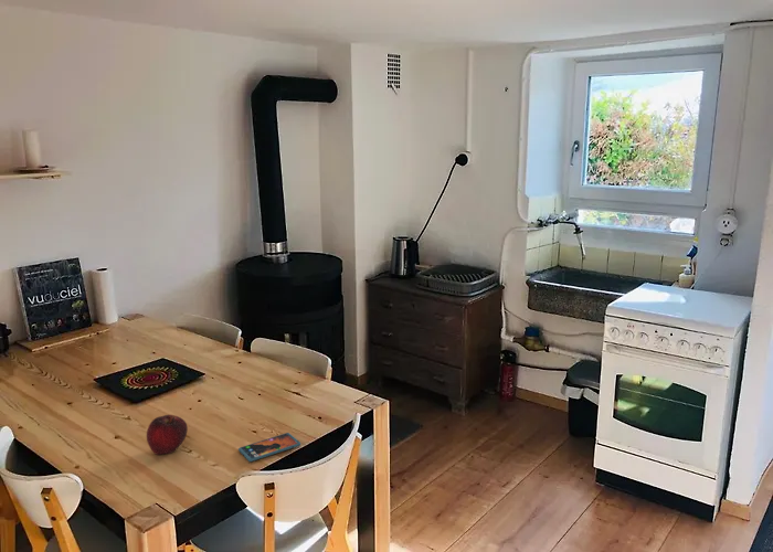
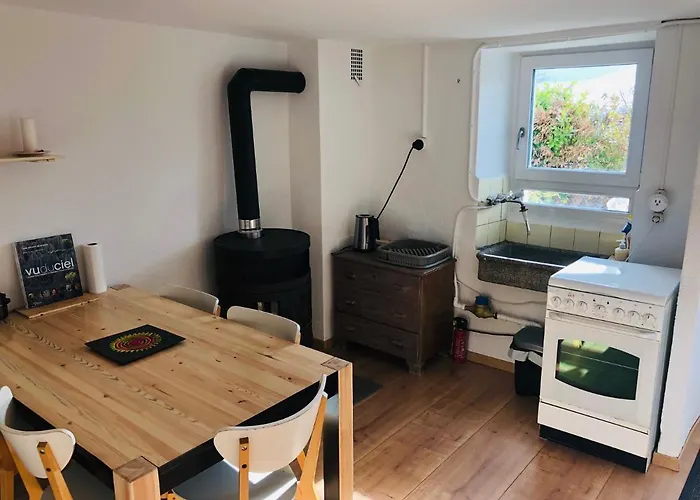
- smartphone (269, 446)
- fruit (166, 434)
